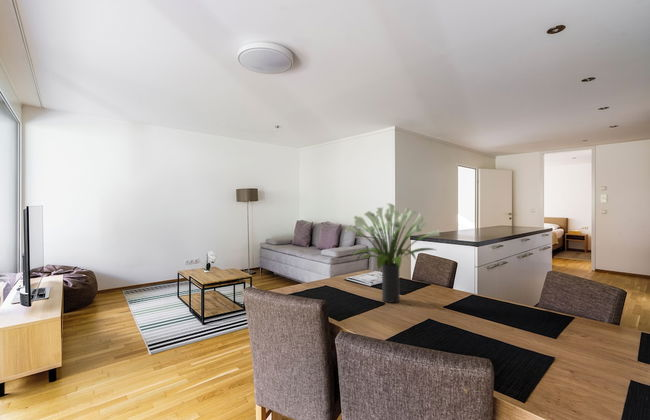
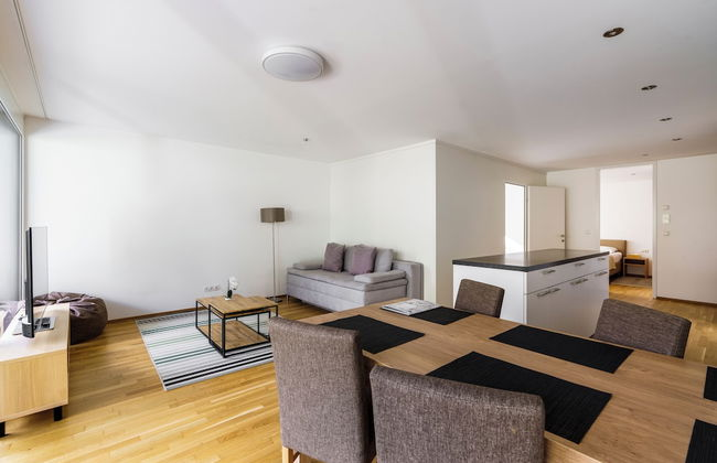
- potted plant (393, 251)
